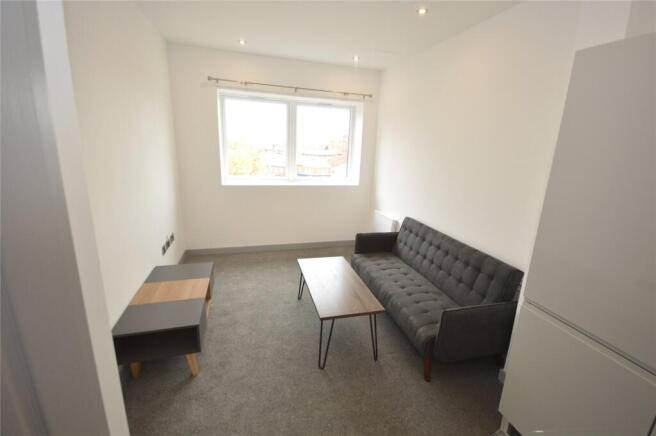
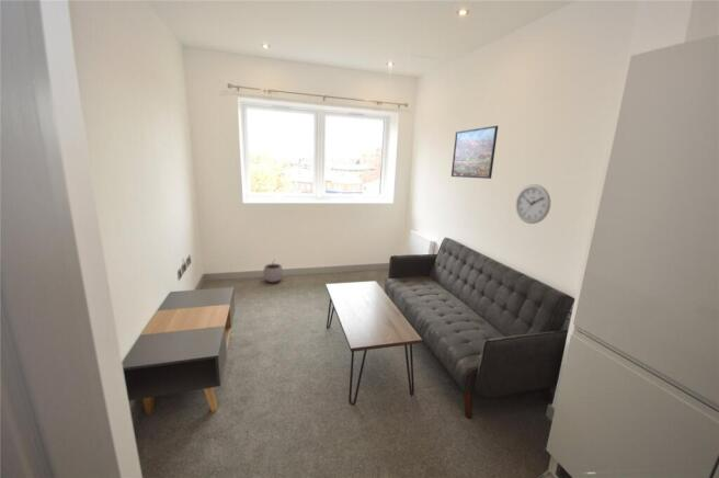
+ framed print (471, 153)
+ wall clock (530, 204)
+ plant pot (273, 270)
